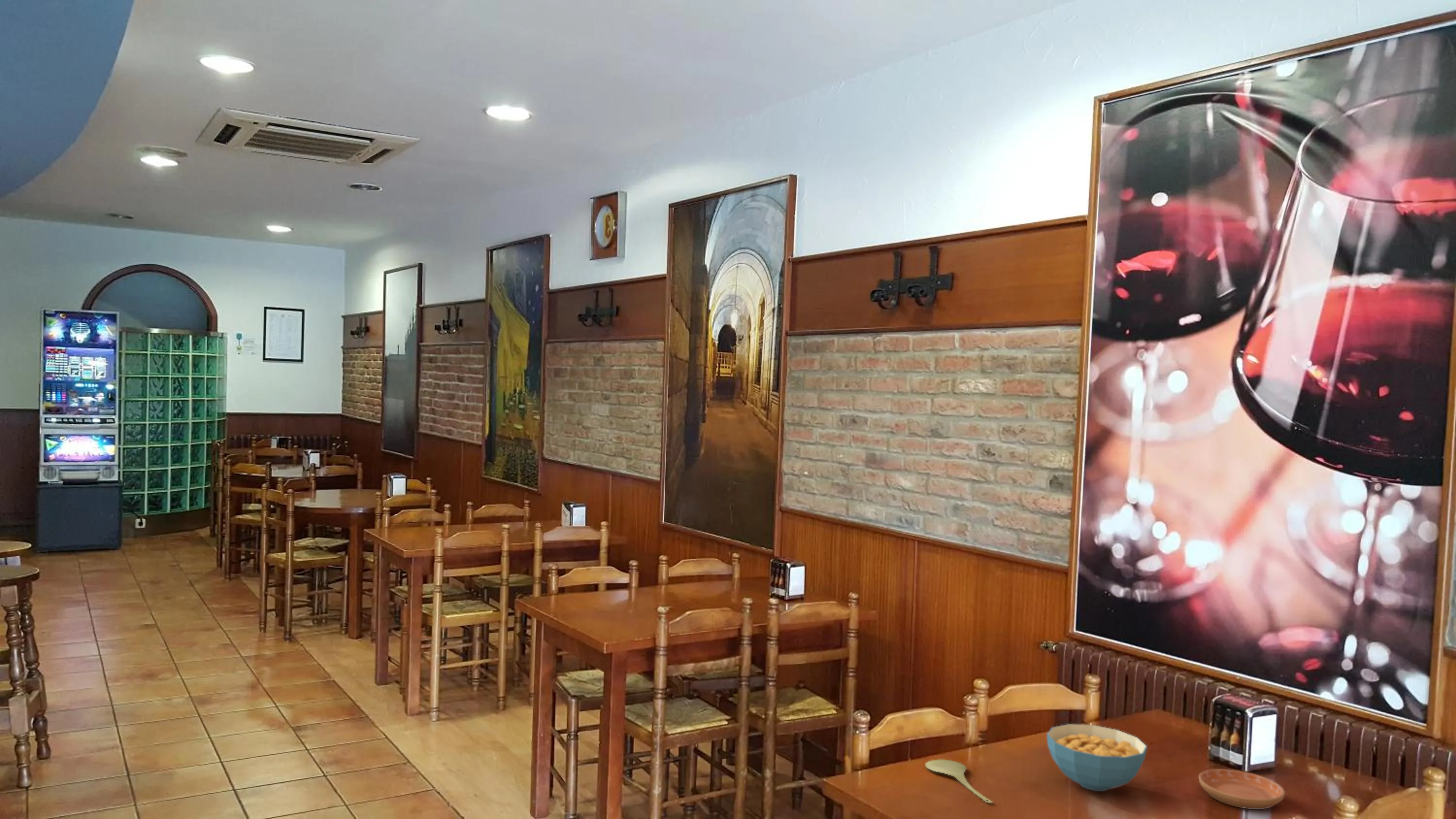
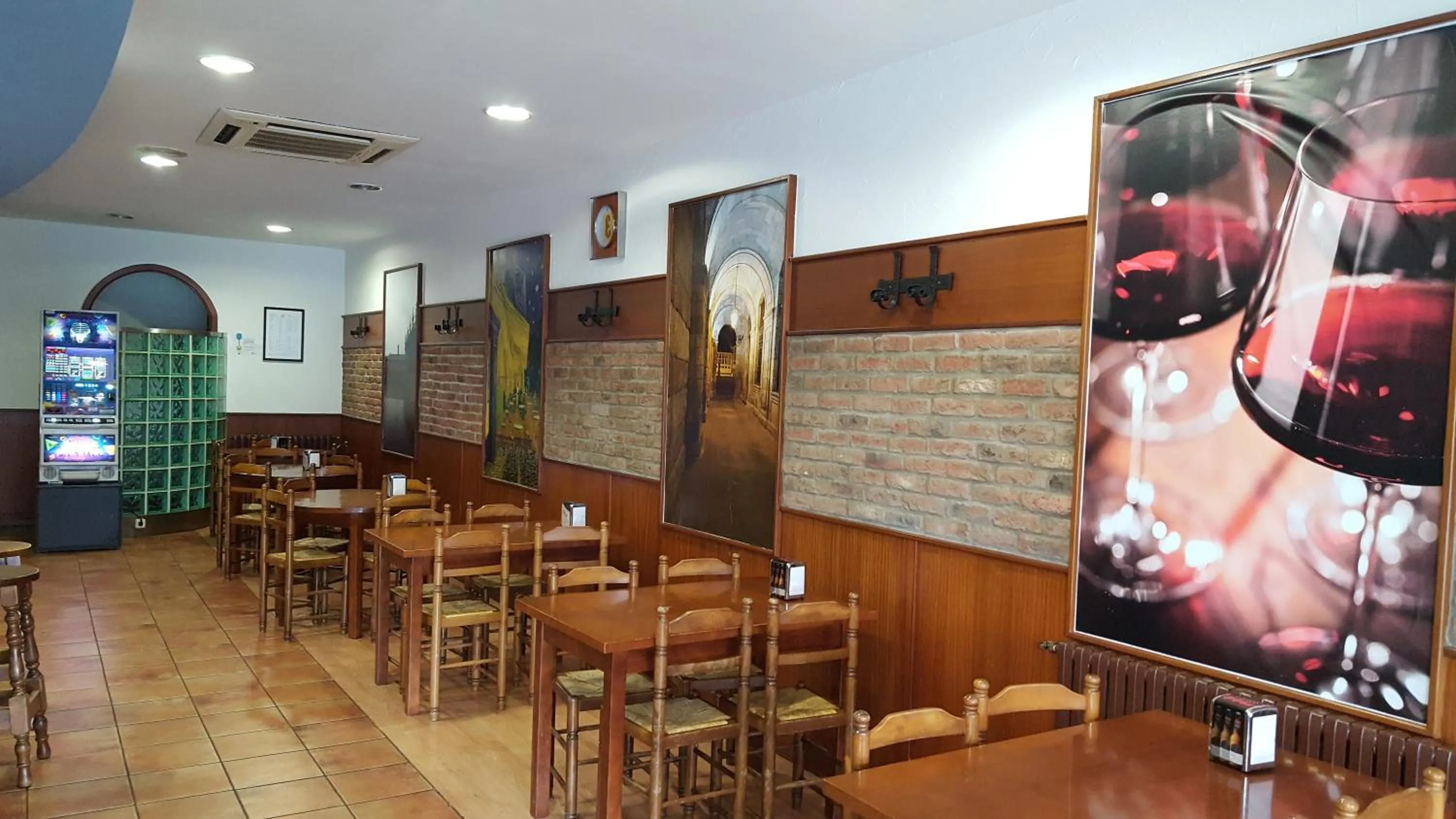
- saucer (1241, 790)
- spoon (961, 779)
- cereal bowl (1095, 762)
